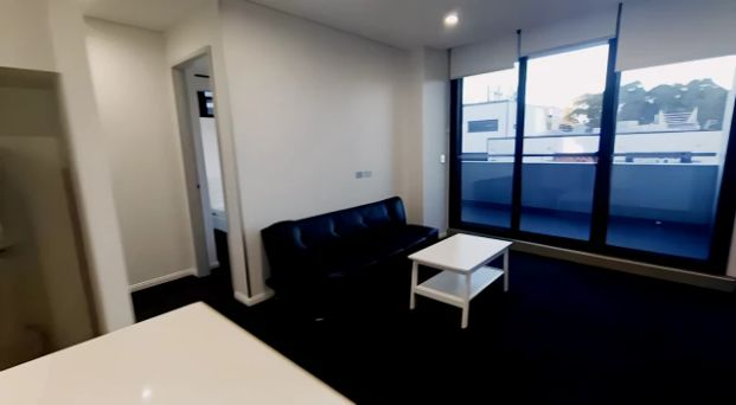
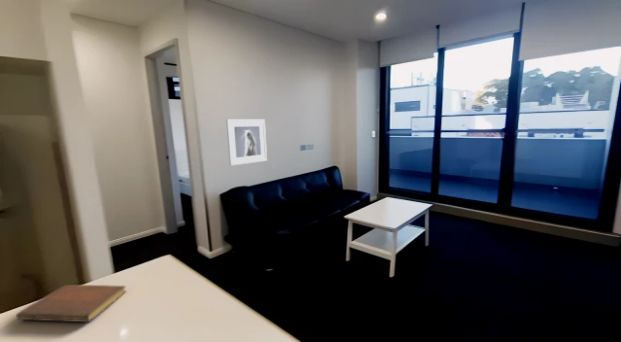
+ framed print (248, 141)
+ notebook (75, 302)
